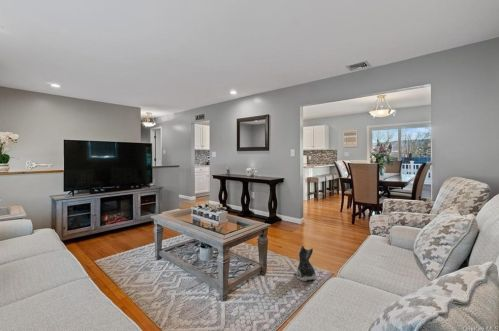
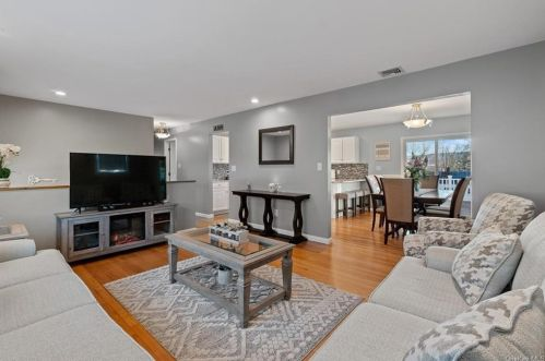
- plush toy (306, 262)
